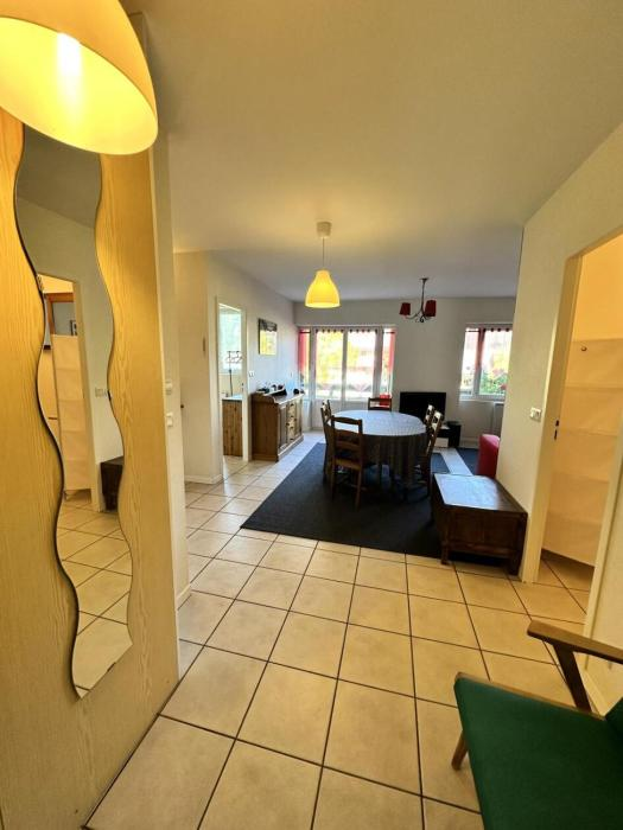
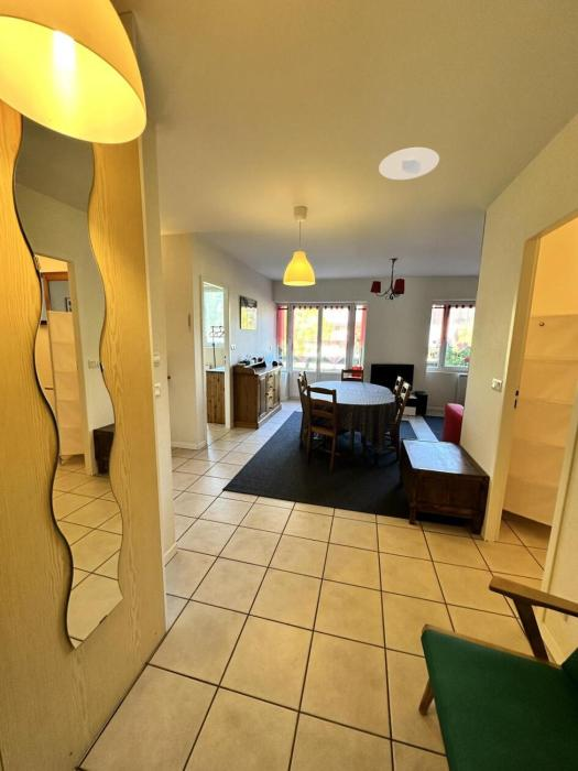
+ recessed light (407, 162)
